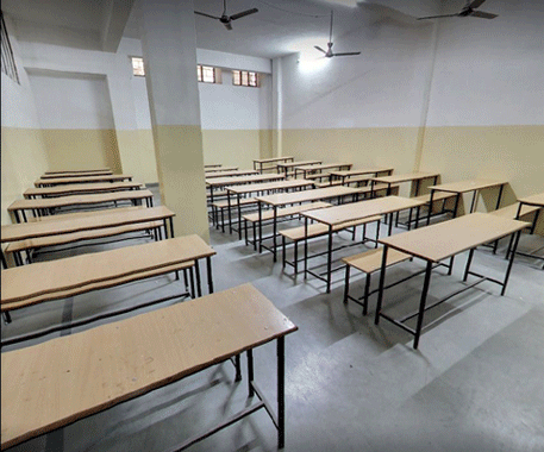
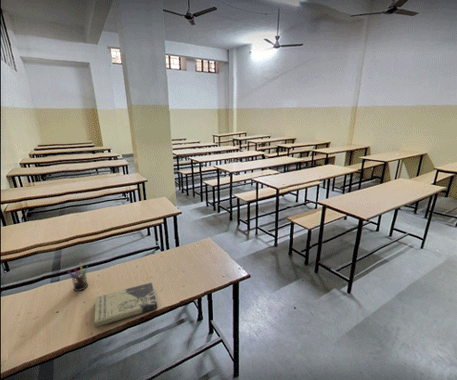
+ book (126, 302)
+ pen holder (80, 276)
